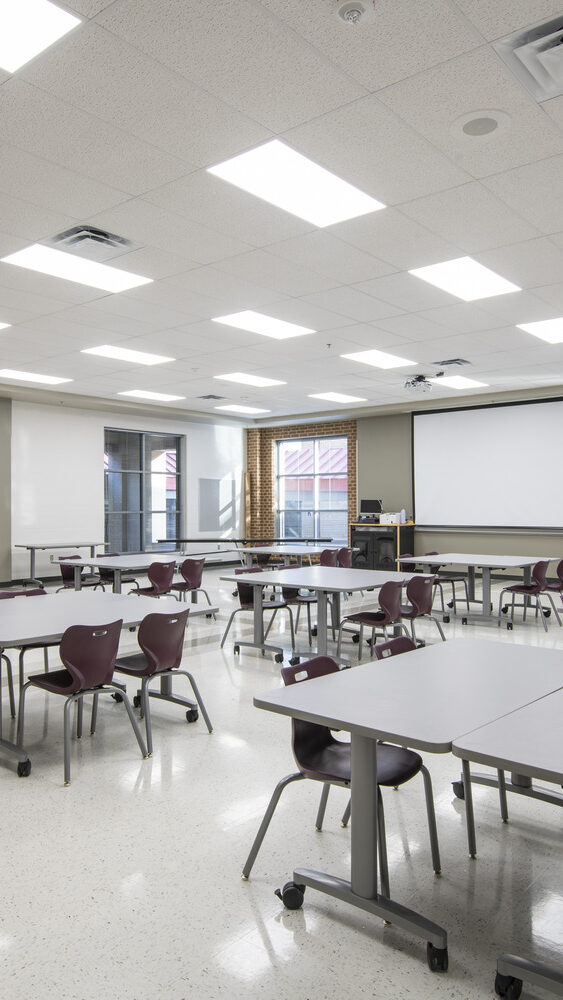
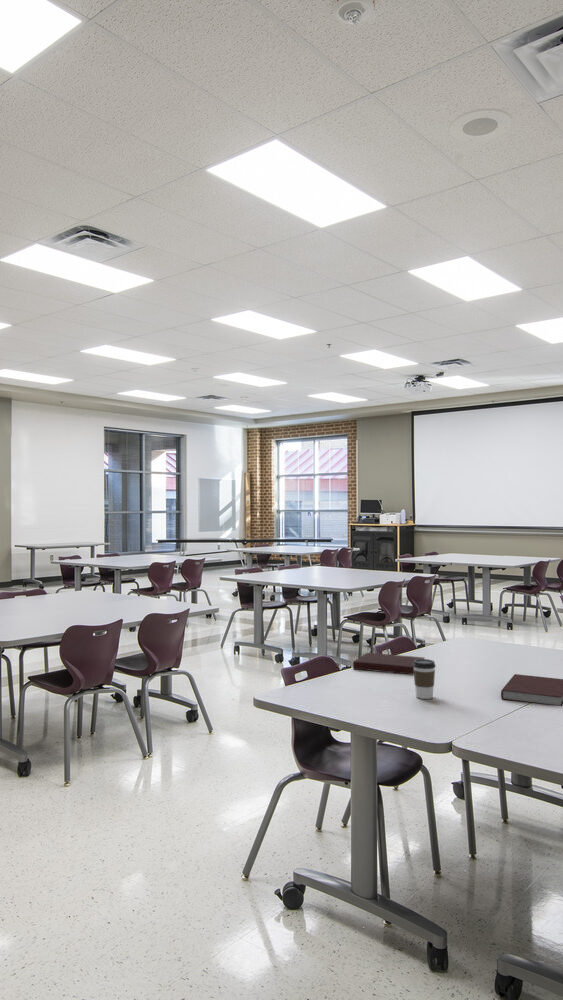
+ notebook (389, 663)
+ coffee cup (424, 678)
+ notebook (536, 689)
